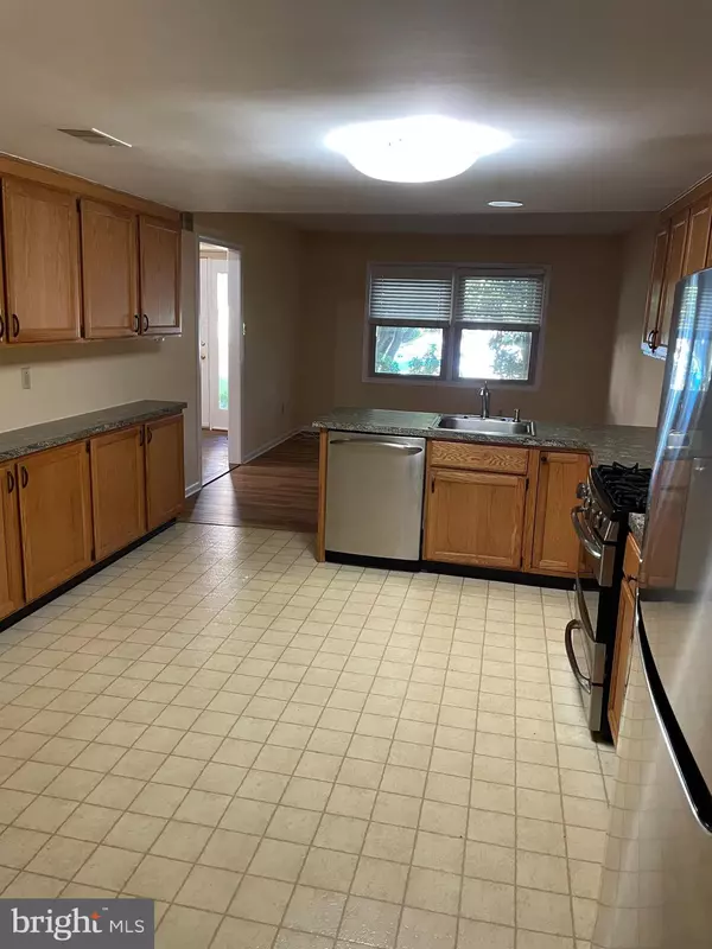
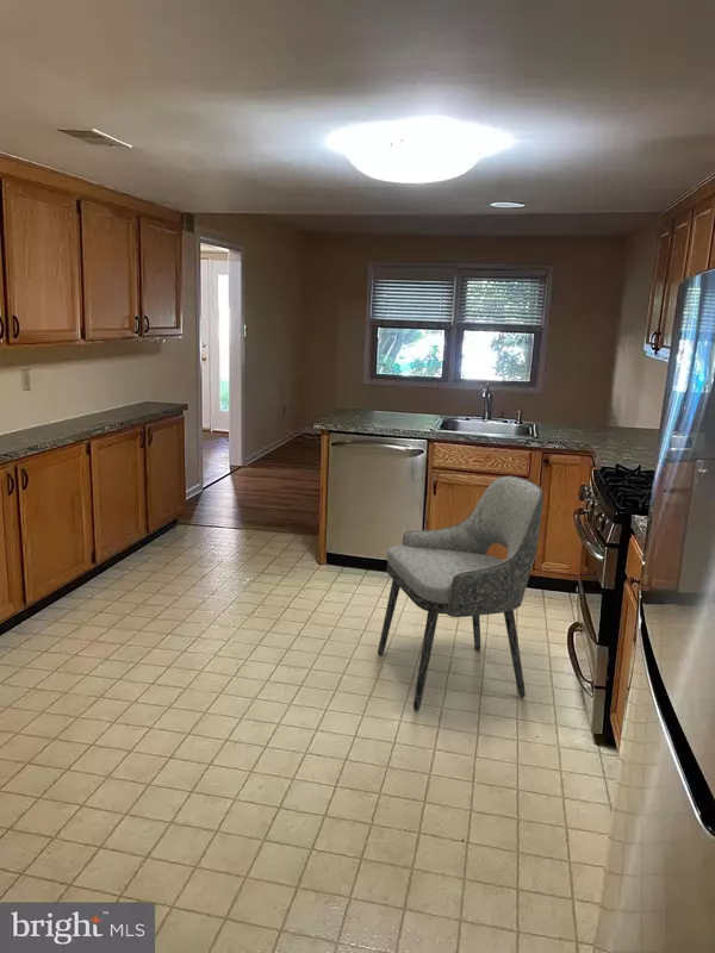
+ dining chair (464, 580)
